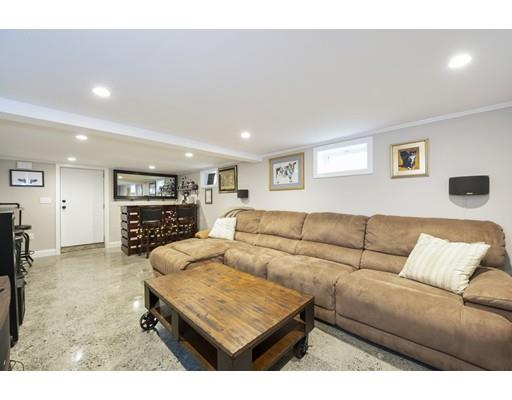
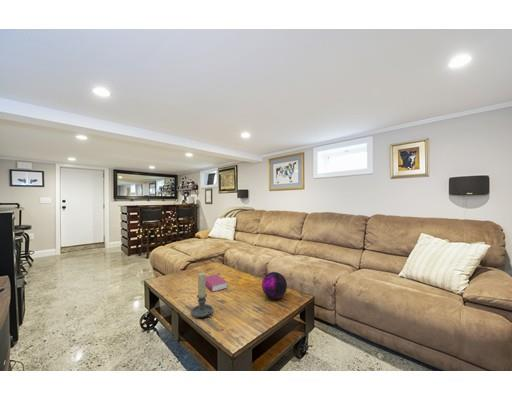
+ book (214, 282)
+ candle holder (203, 293)
+ decorative orb (274, 285)
